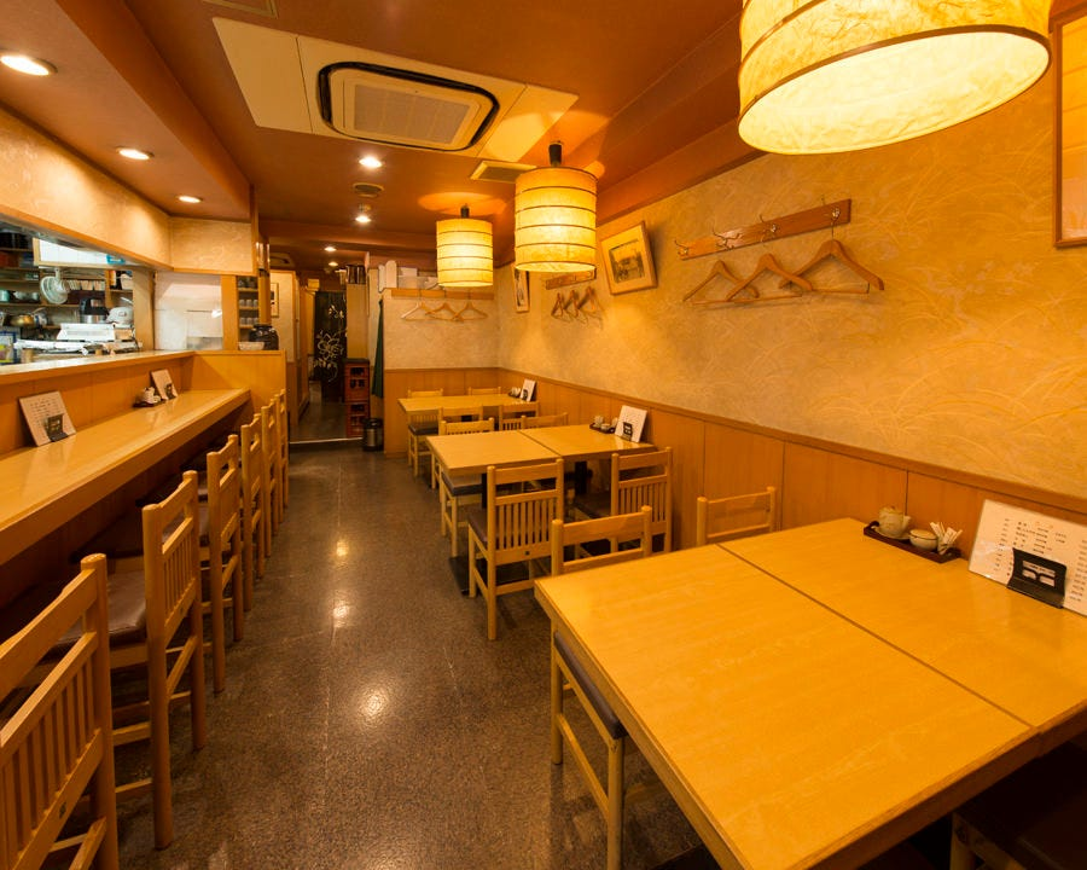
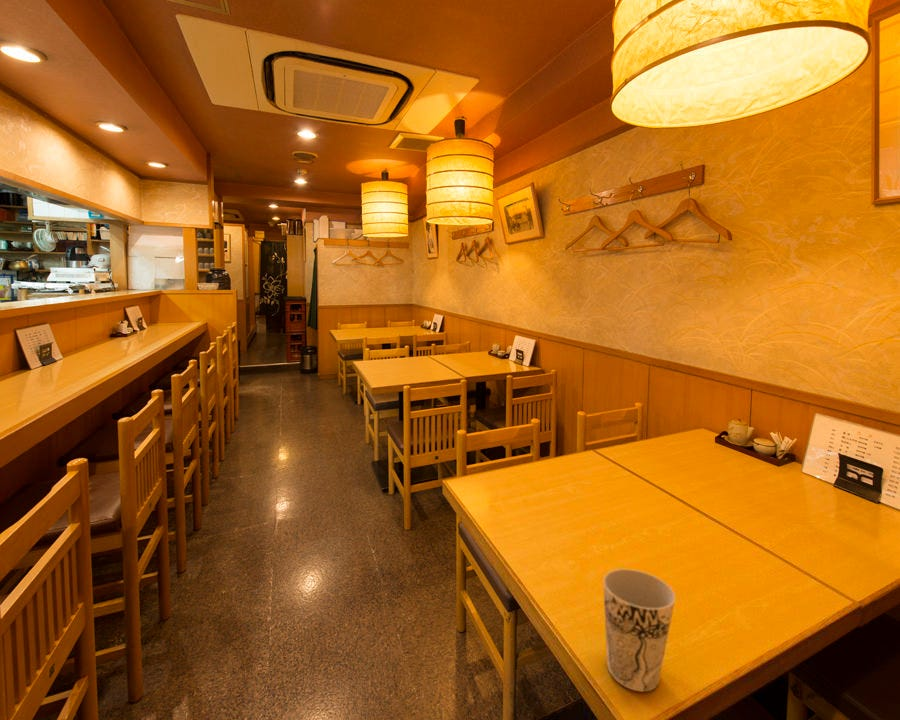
+ cup (635, 630)
